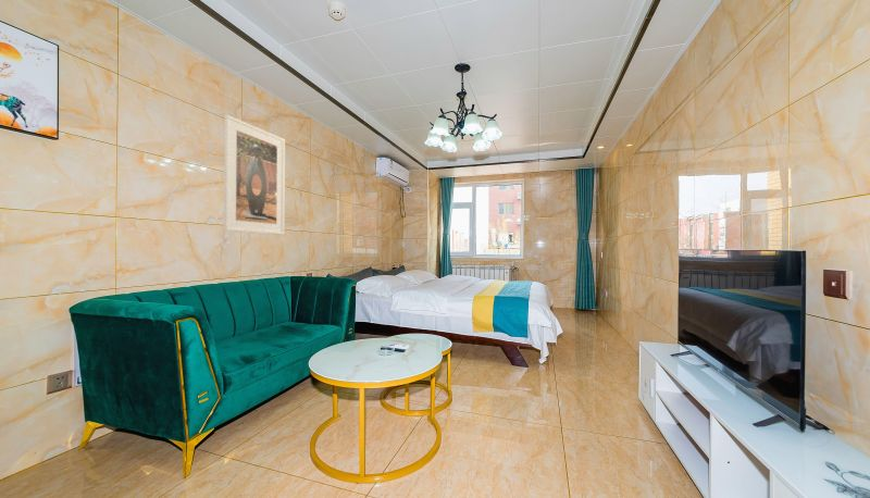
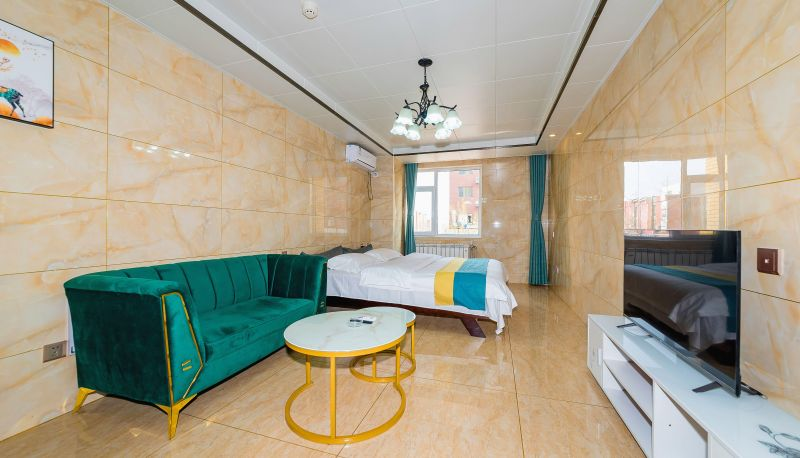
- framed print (257, 180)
